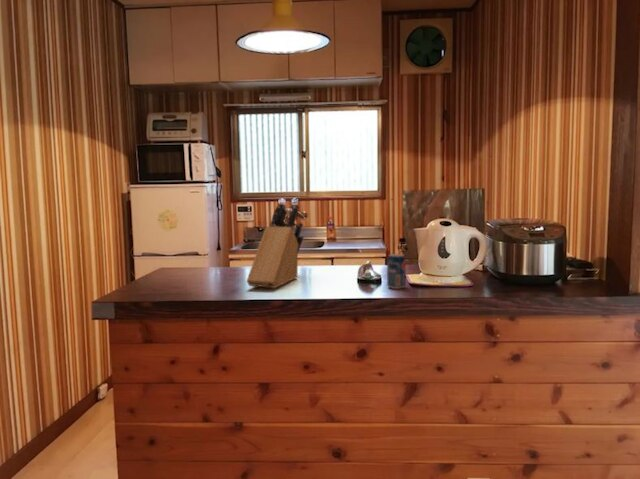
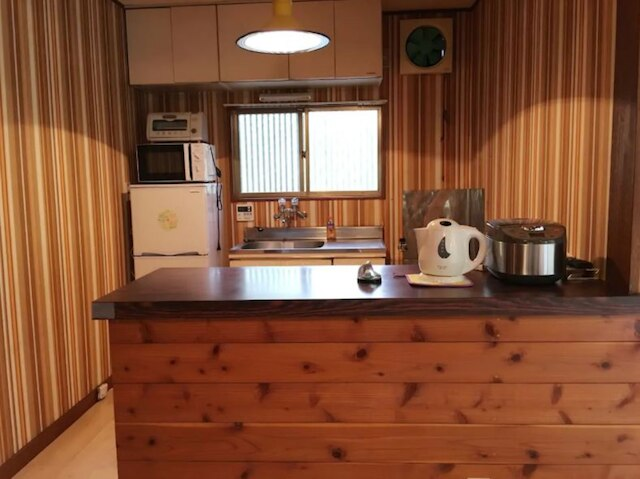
- beverage can (396, 271)
- knife block (277, 242)
